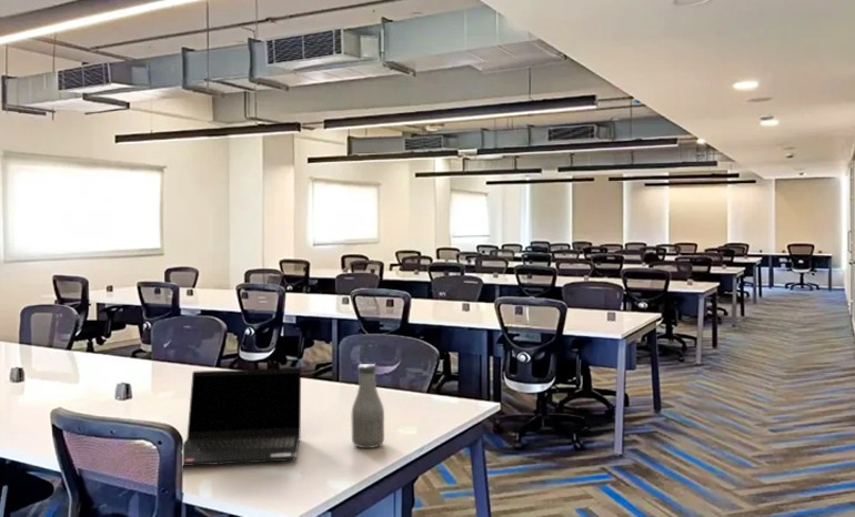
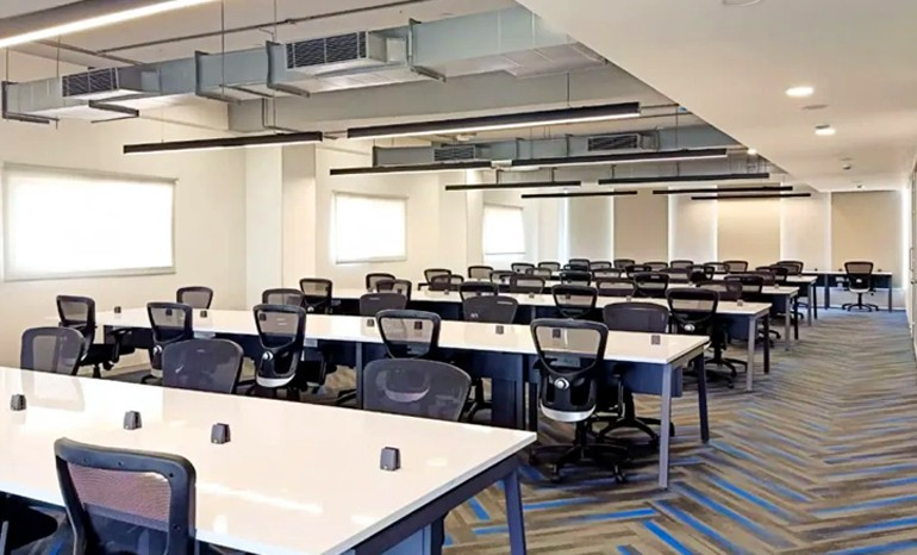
- bottle (368, 404)
- laptop computer (241, 414)
